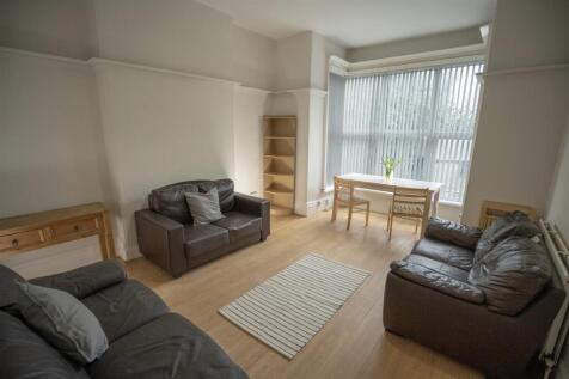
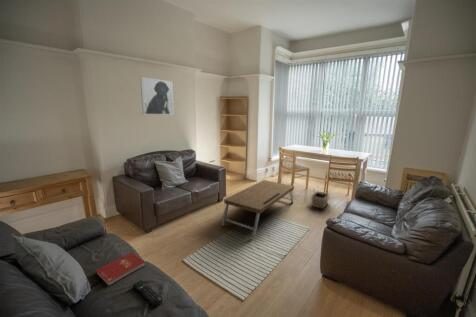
+ remote control (147, 292)
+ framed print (158, 97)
+ book (121, 267)
+ basket (320, 196)
+ coffee table (261, 202)
